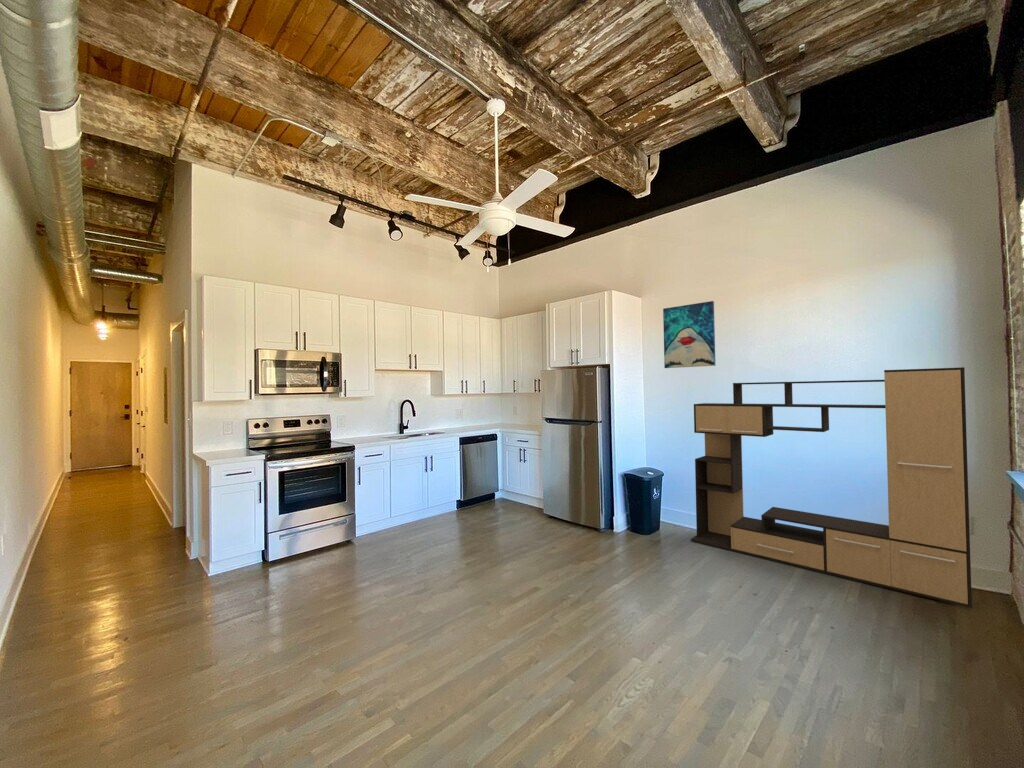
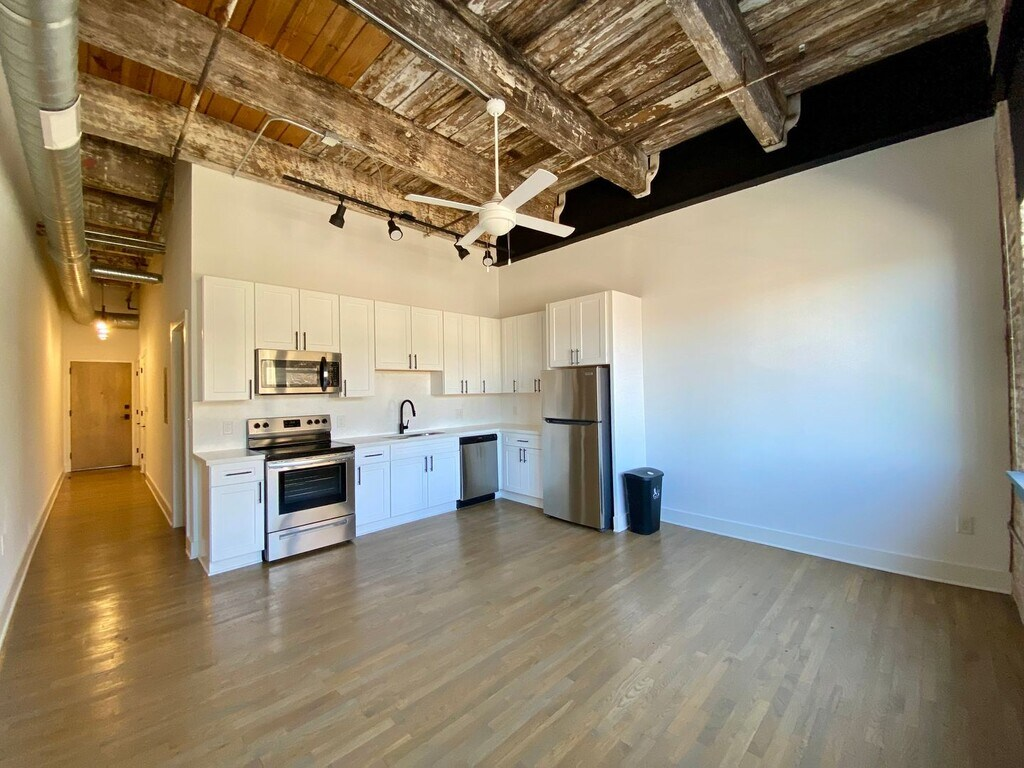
- wall art (688, 336)
- media console (810, 431)
